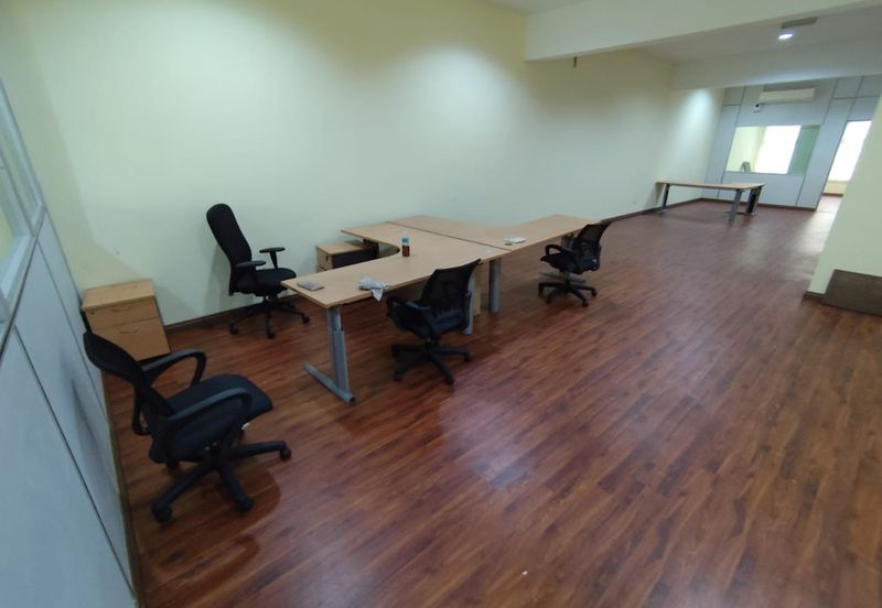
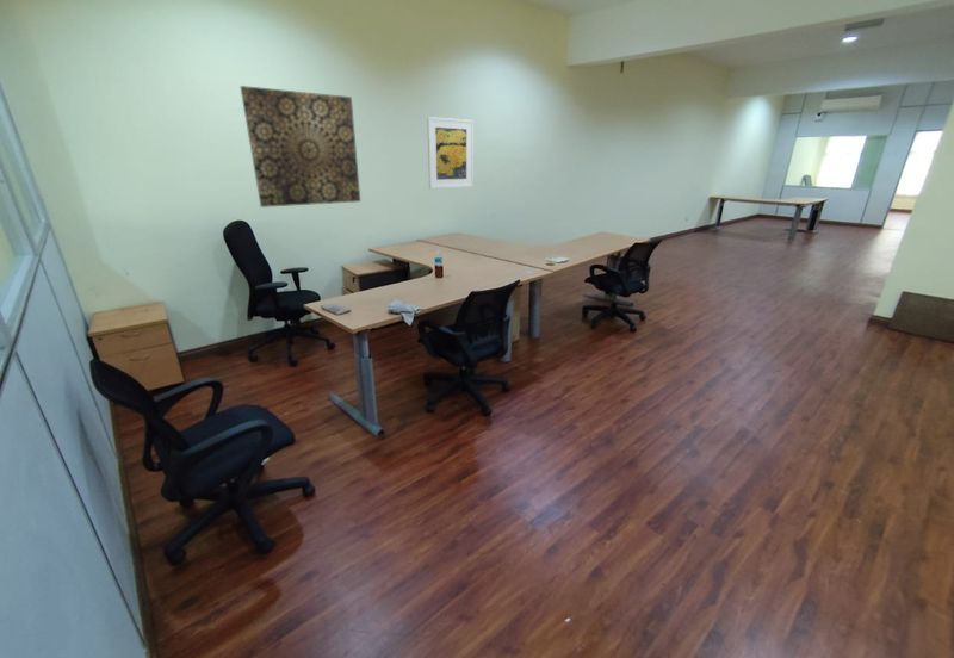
+ wall art (306, 150)
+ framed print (451, 154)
